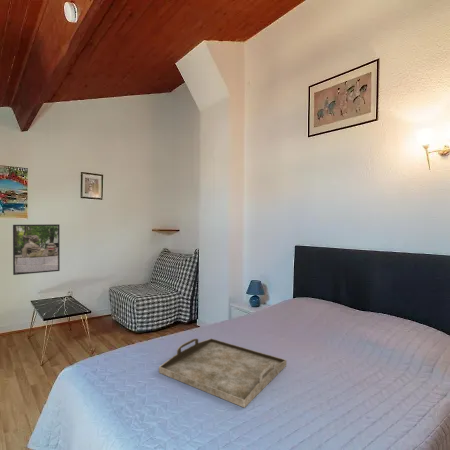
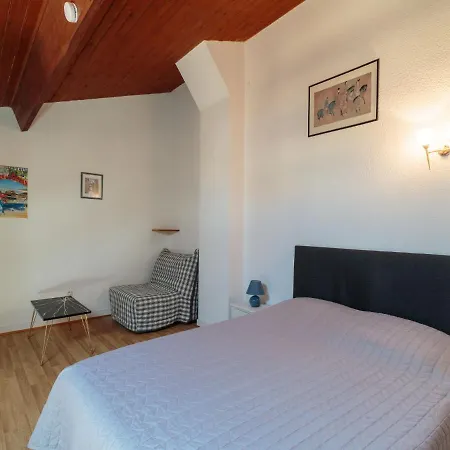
- serving tray (224, 360)
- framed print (37, 248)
